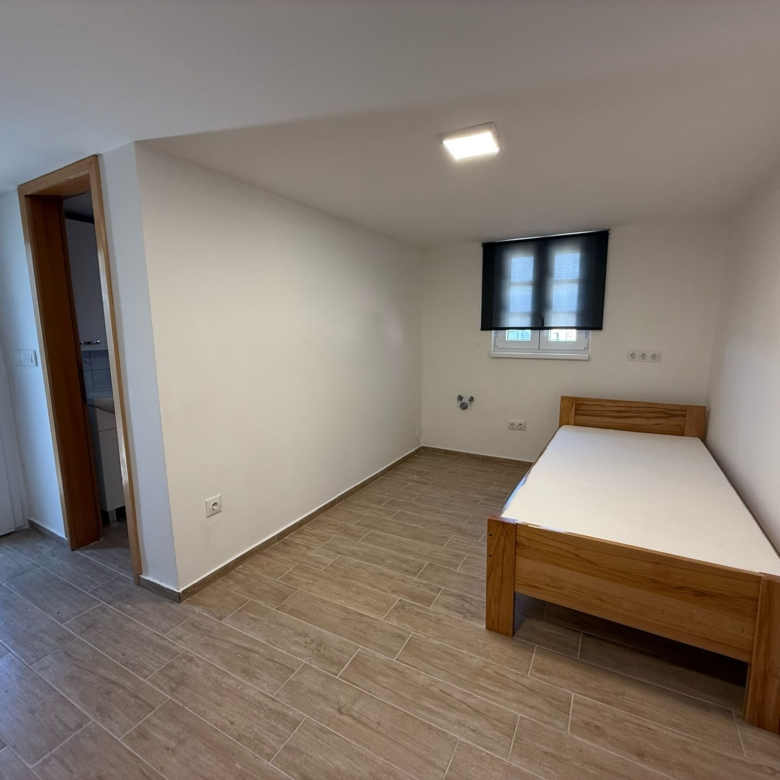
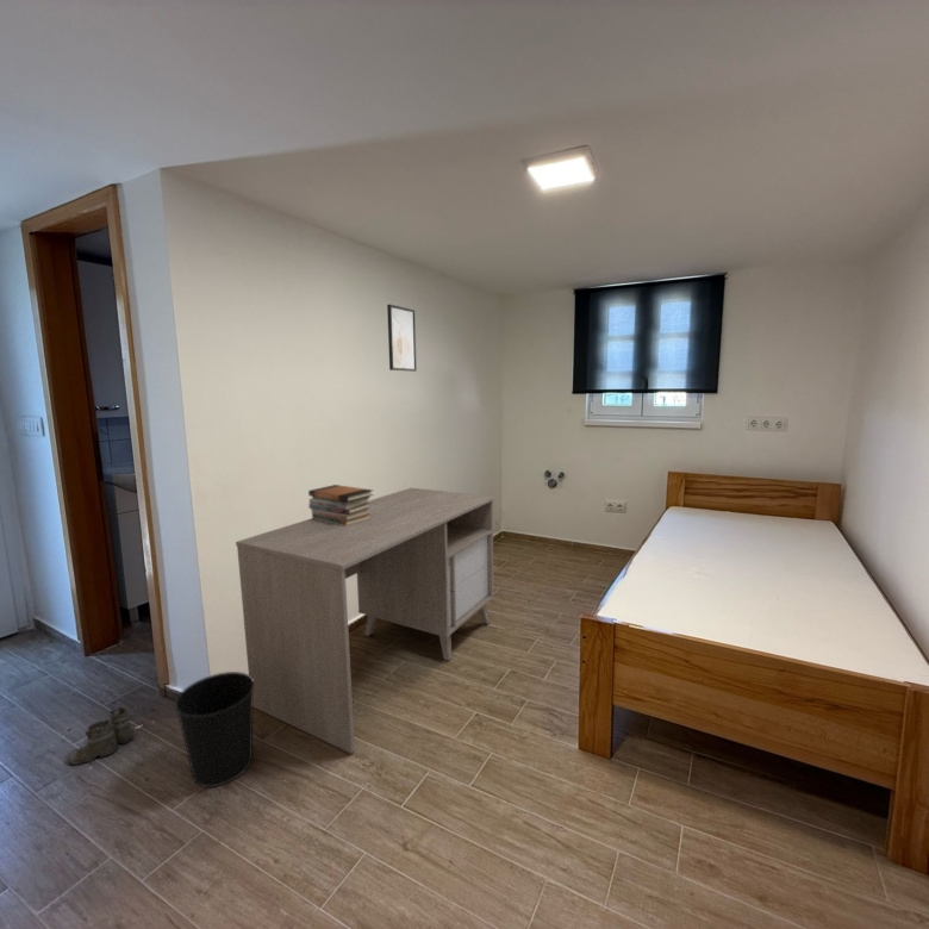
+ boots (105, 729)
+ desk (388, 587)
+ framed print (403, 338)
+ book stack (339, 504)
+ wastebasket (219, 729)
